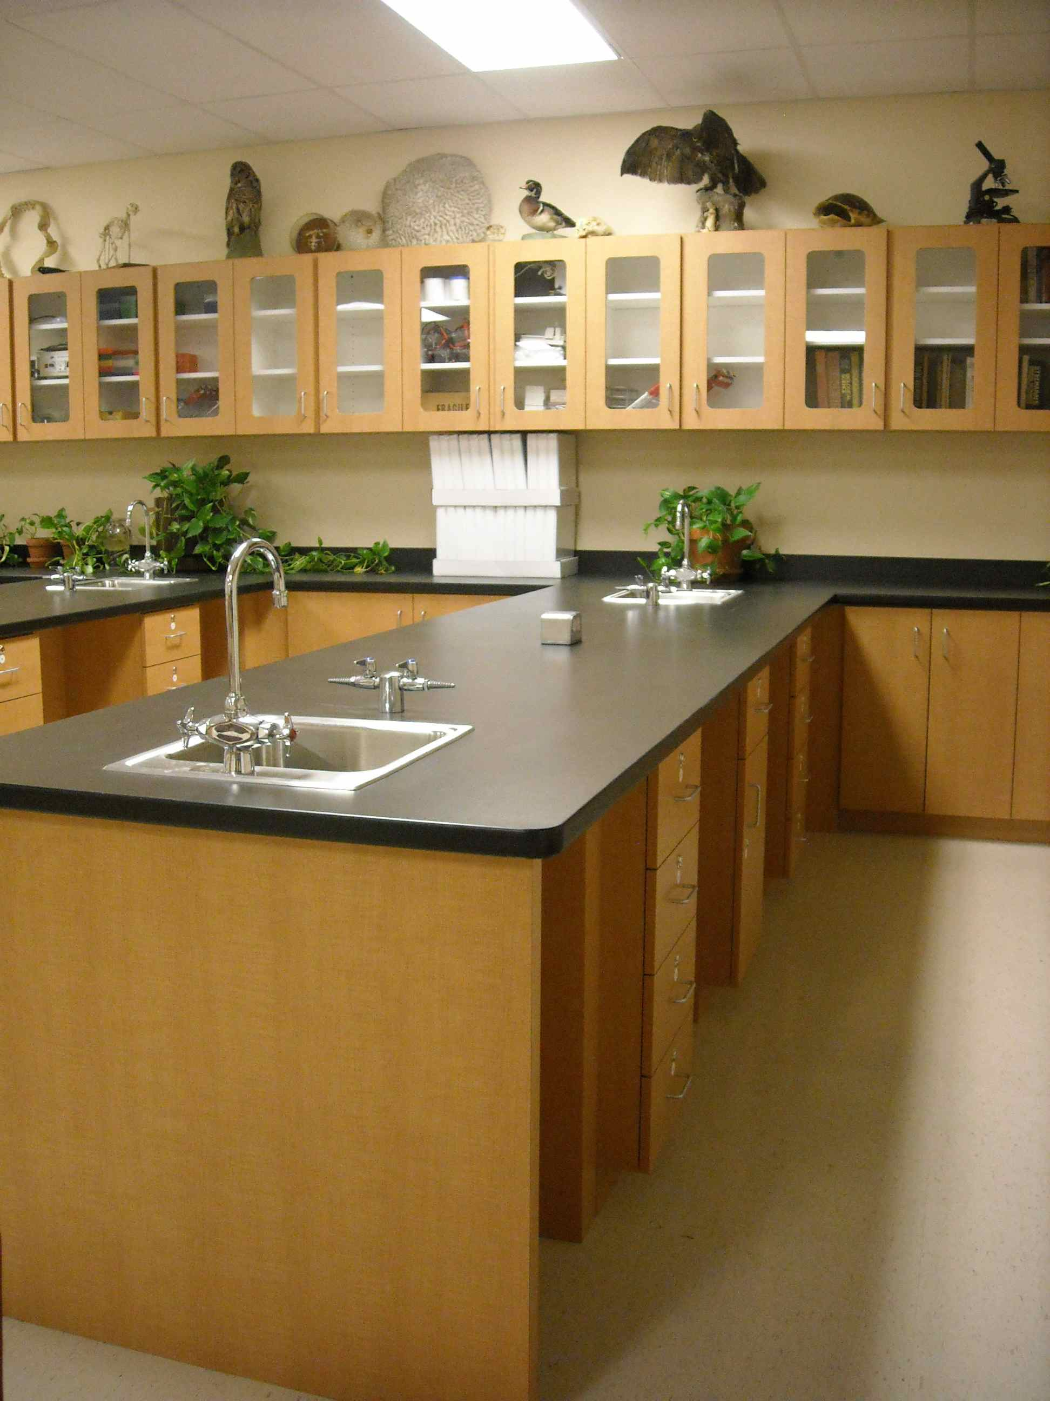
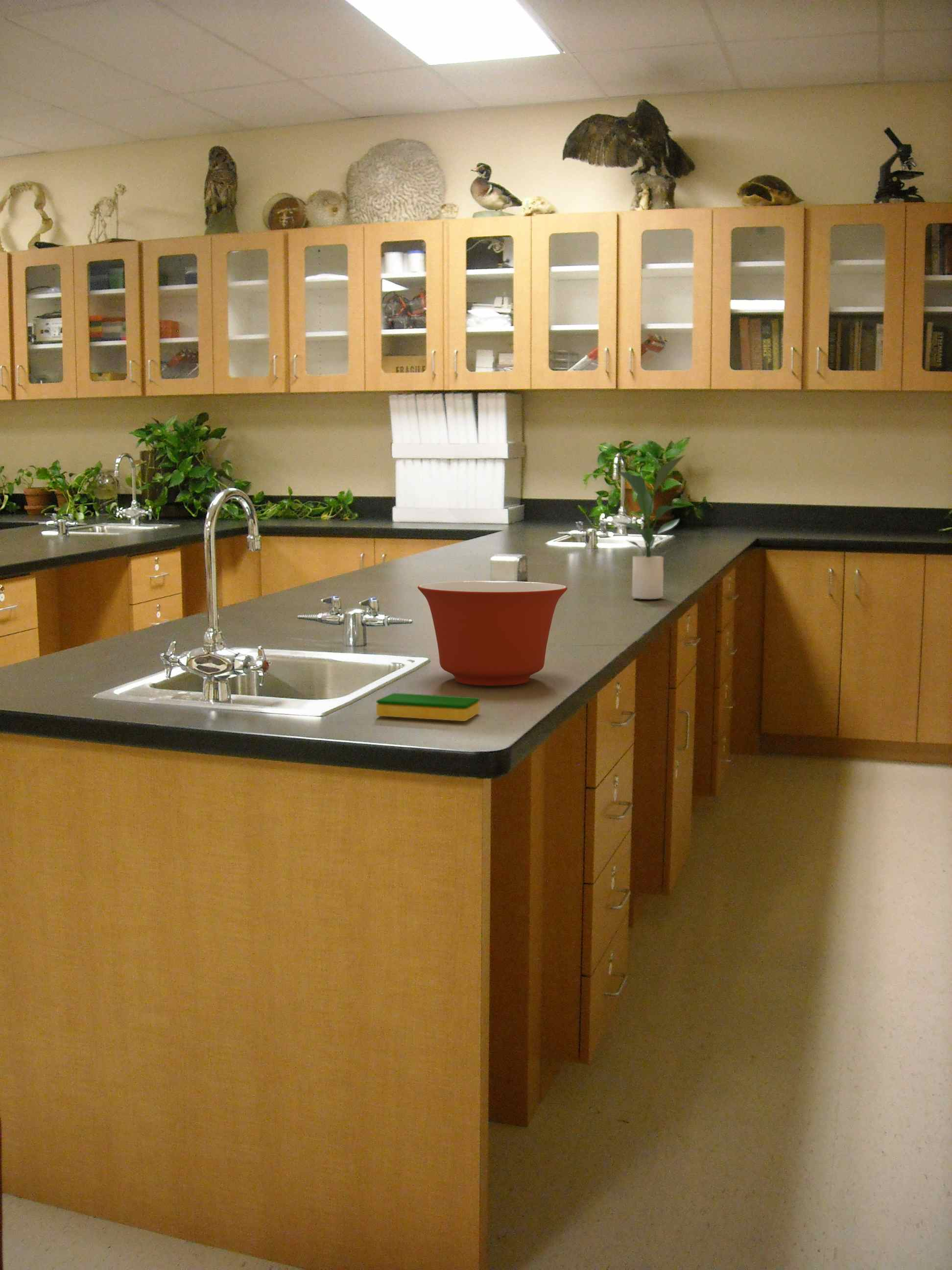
+ dish sponge (428, 707)
+ potted plant (647, 527)
+ mixing bowl (492, 633)
